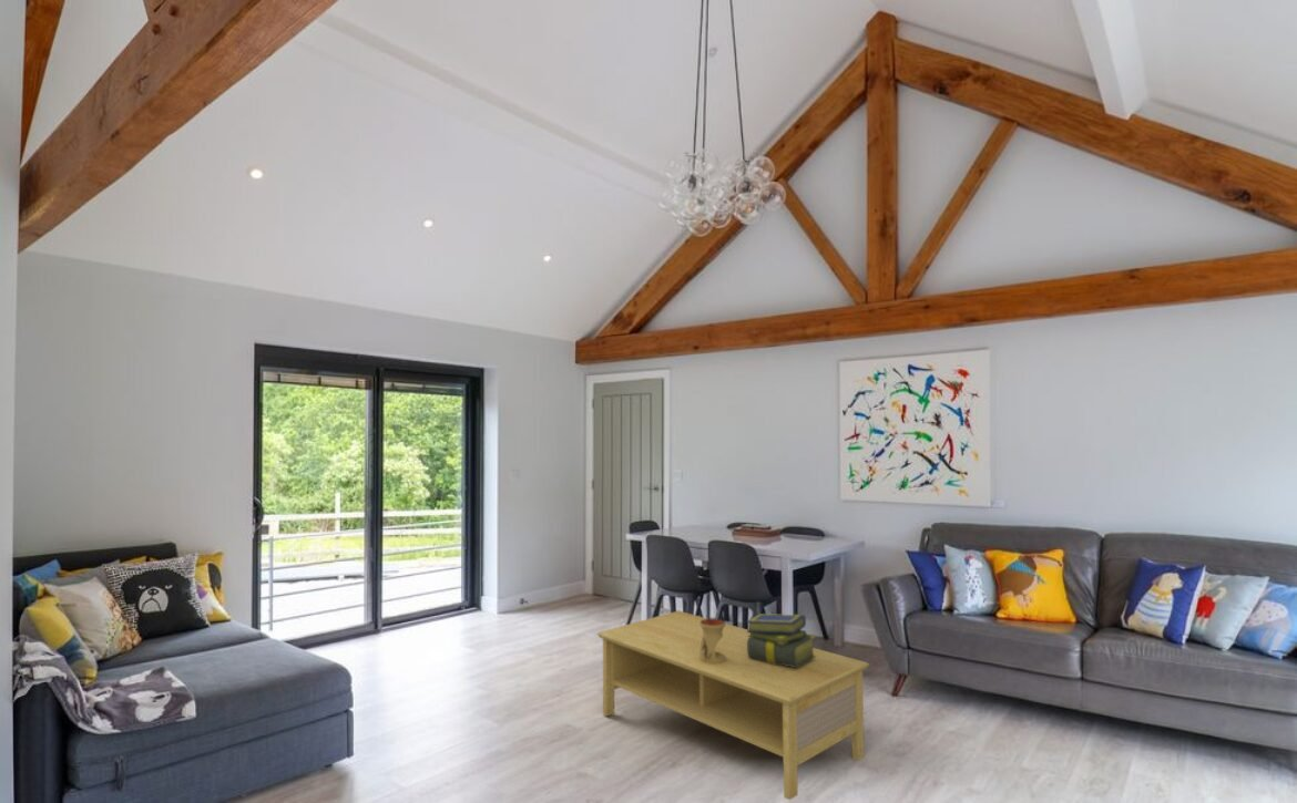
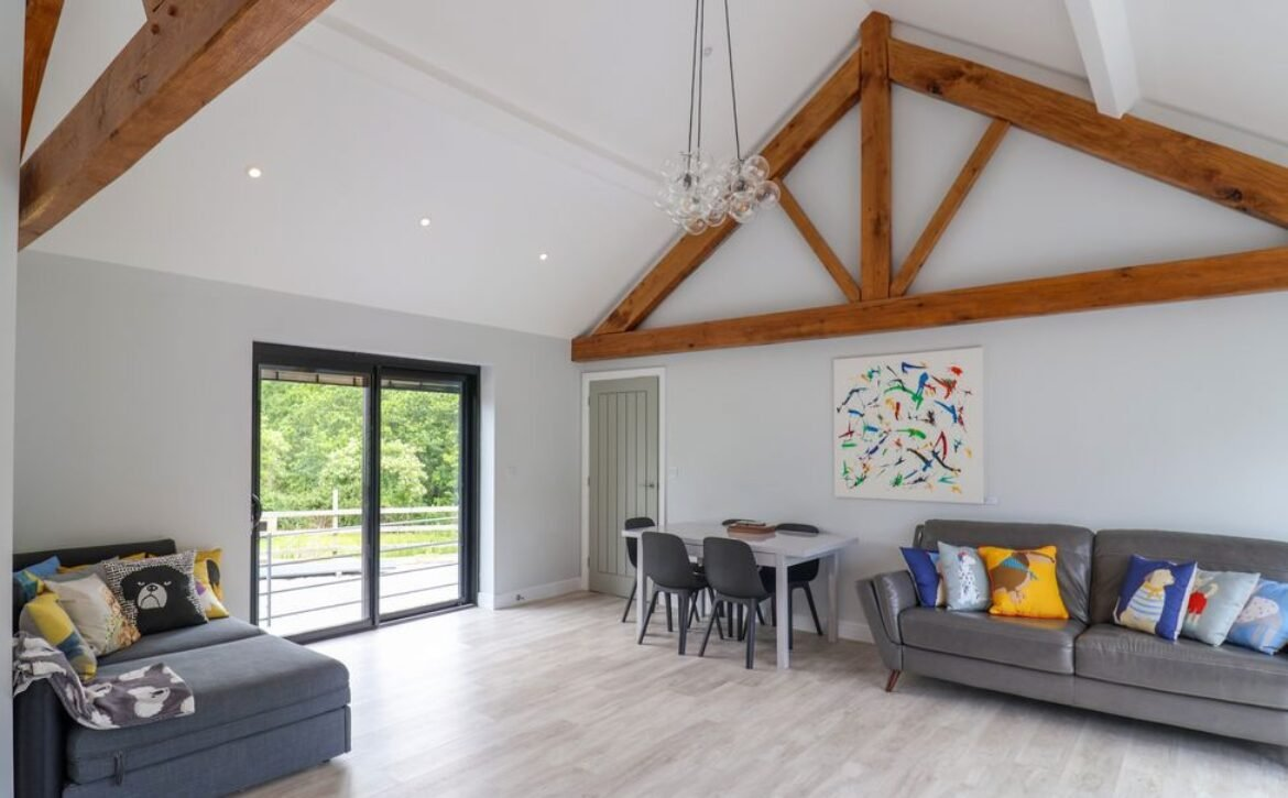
- stack of books (777, 637)
- oil burner (712, 640)
- coffee table (724, 690)
